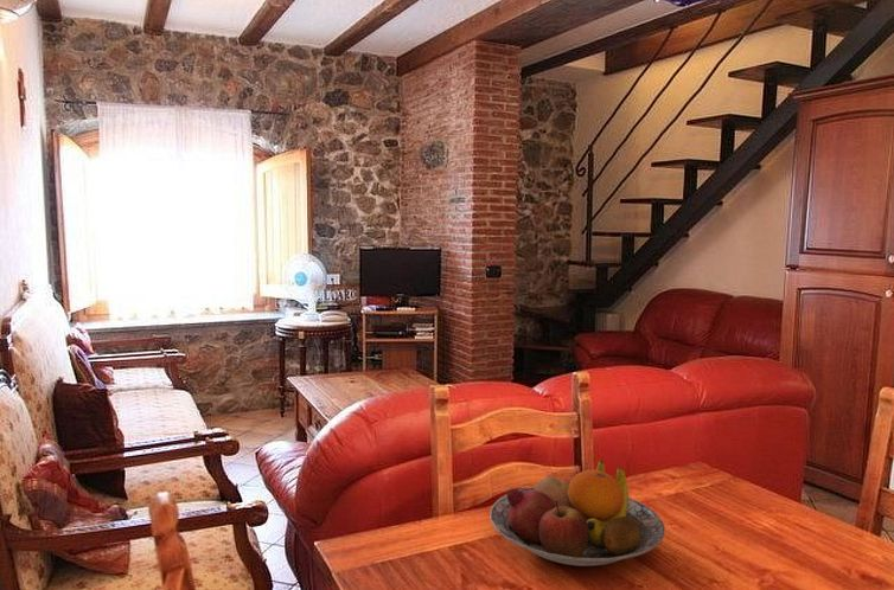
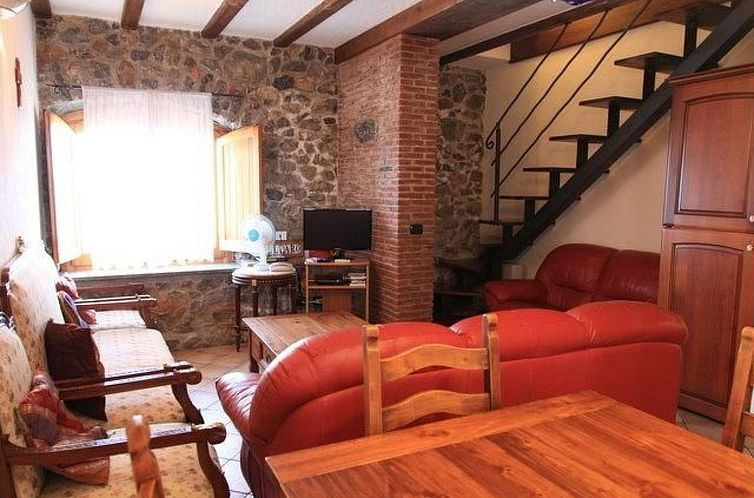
- fruit bowl (575, 511)
